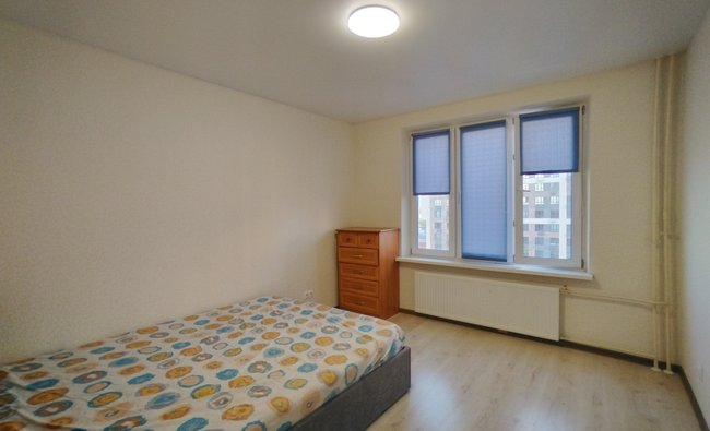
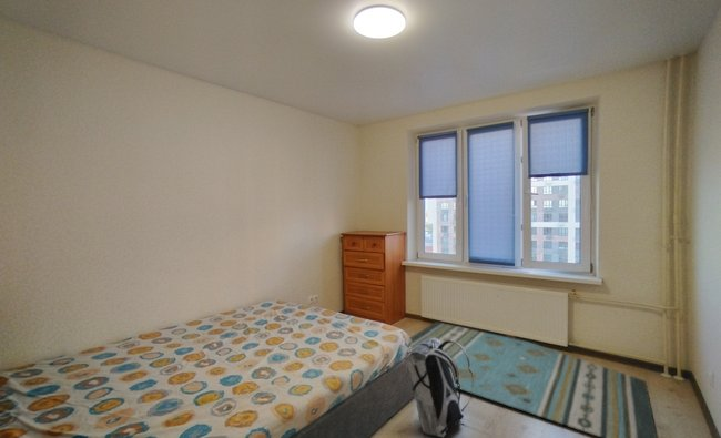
+ rug (504, 363)
+ backpack (438, 383)
